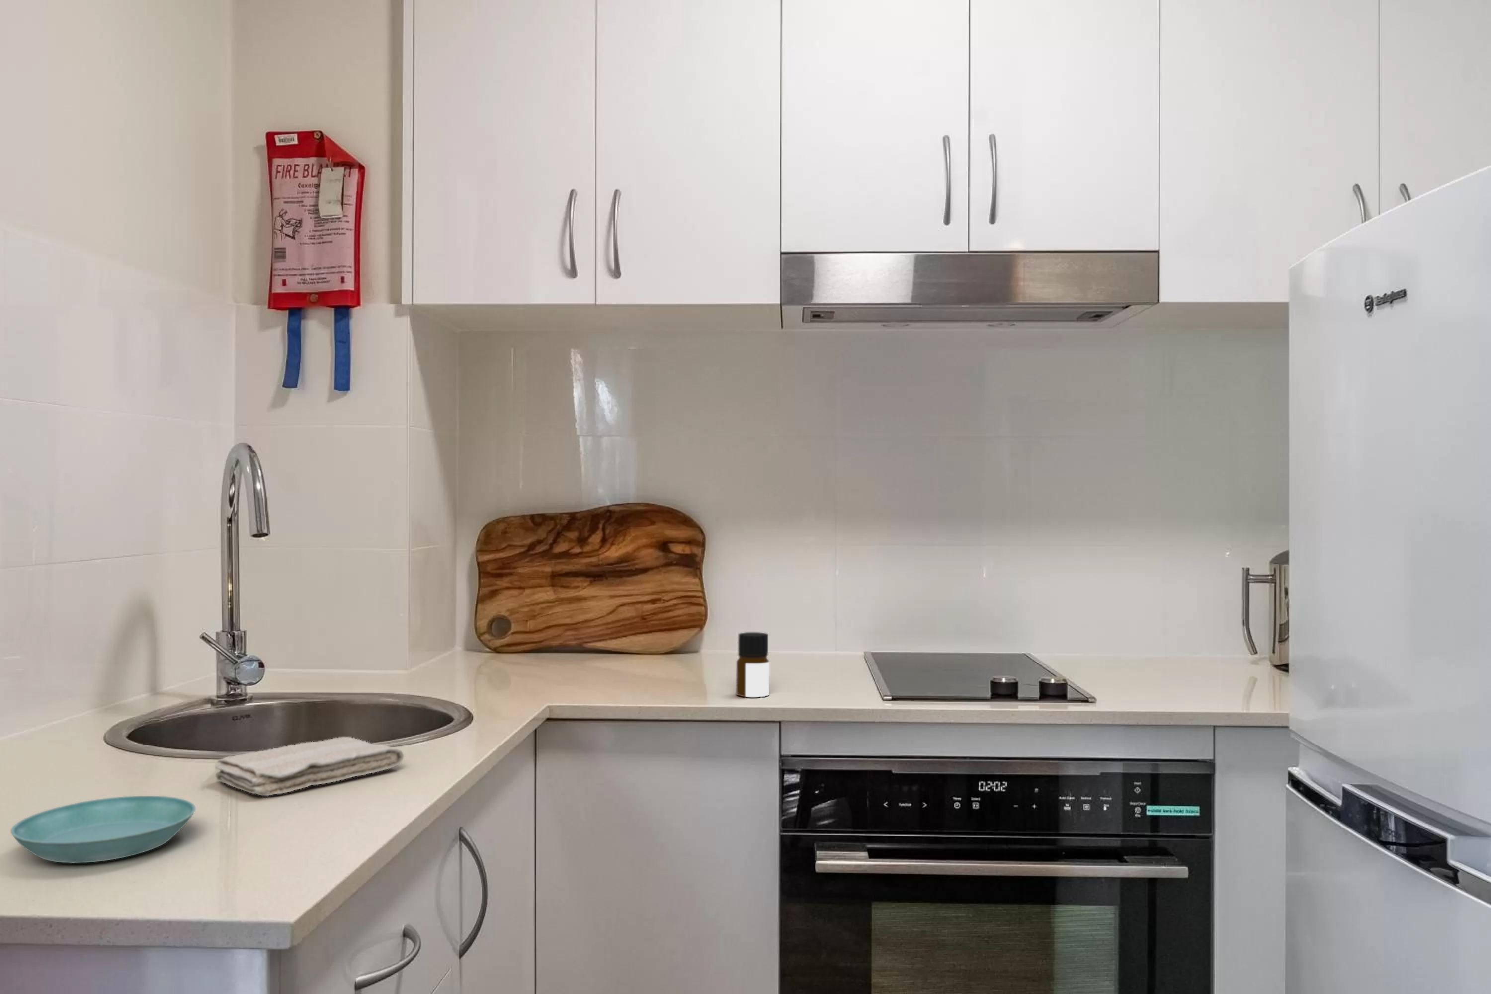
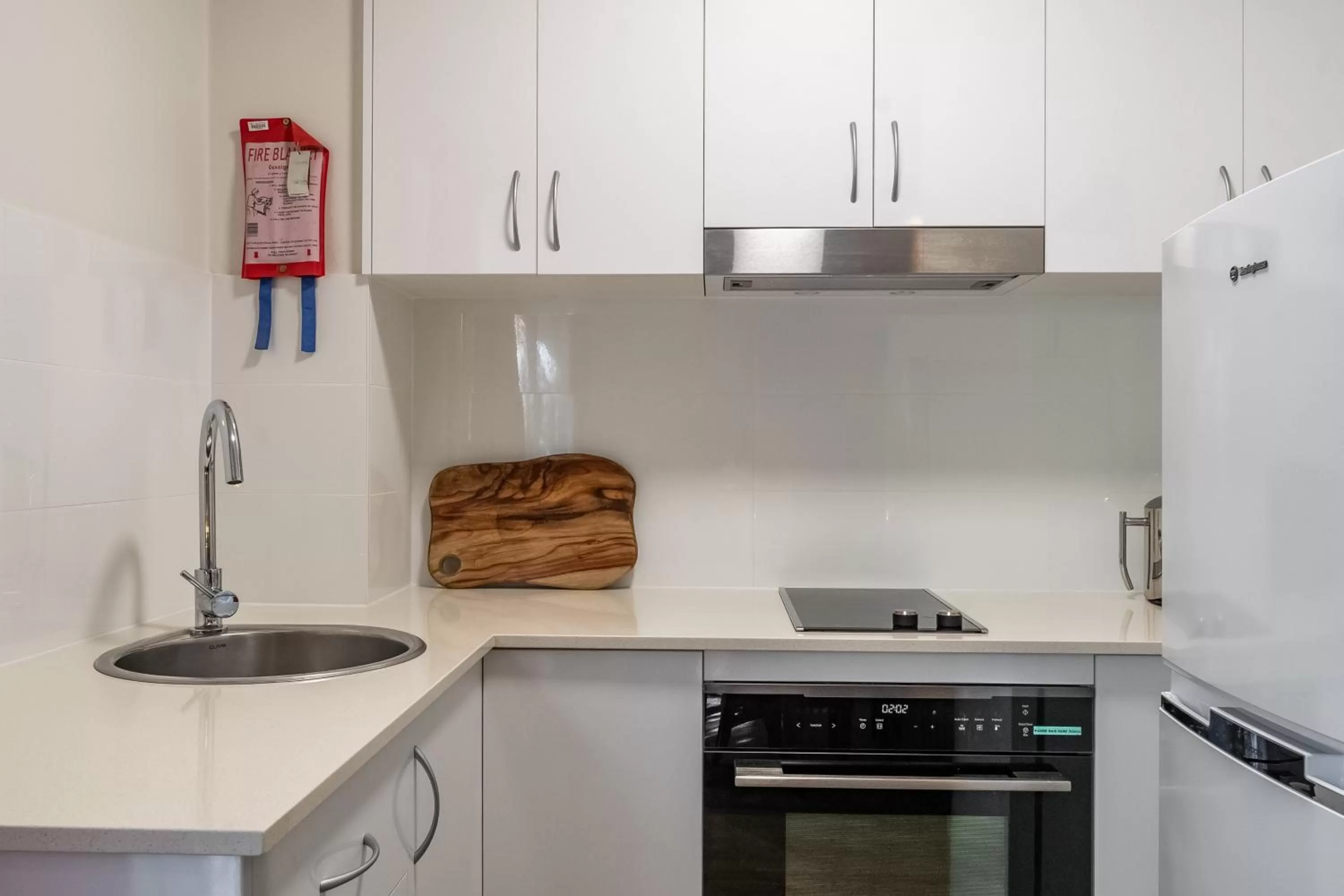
- bottle (752, 665)
- washcloth (308, 762)
- saucer (106, 831)
